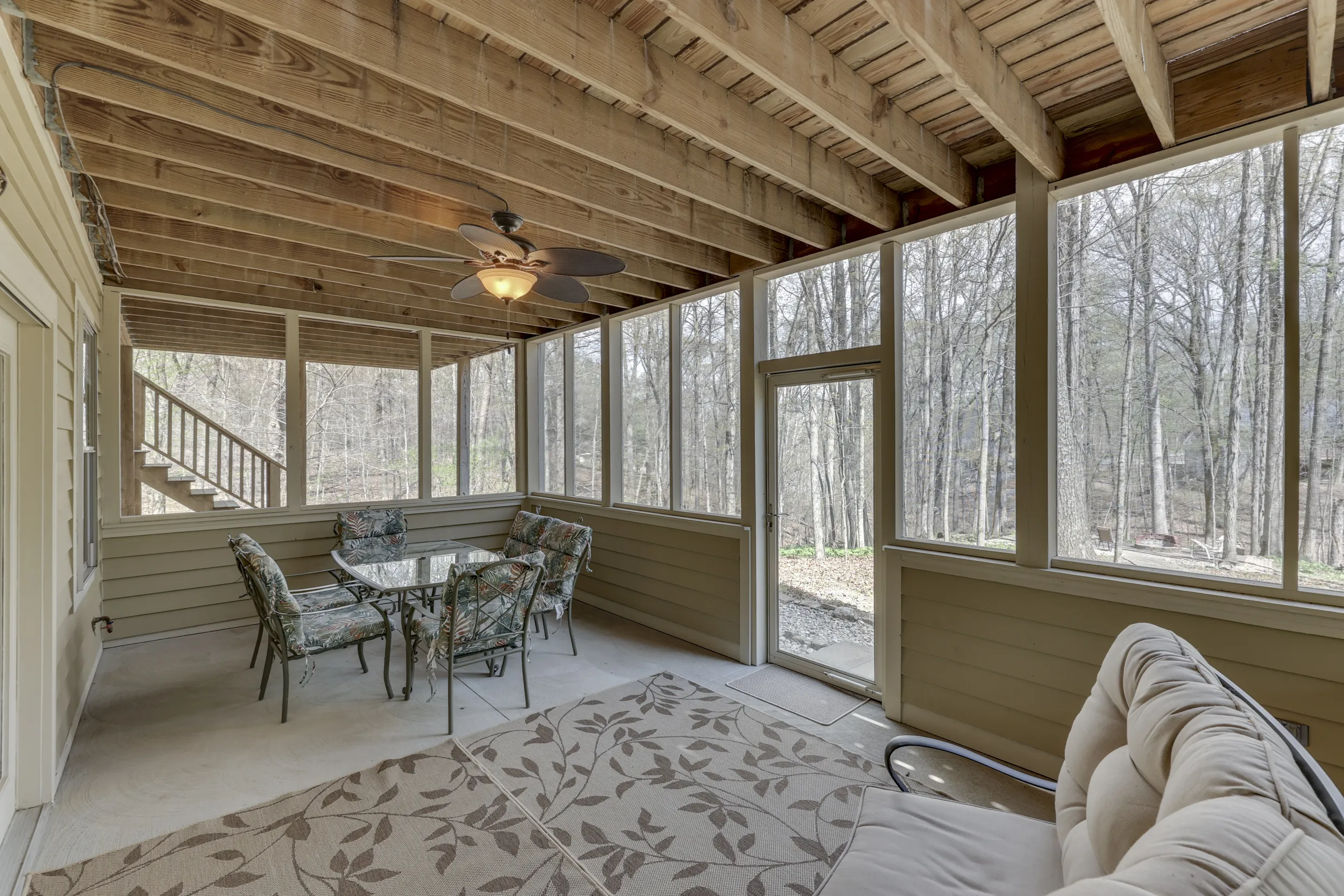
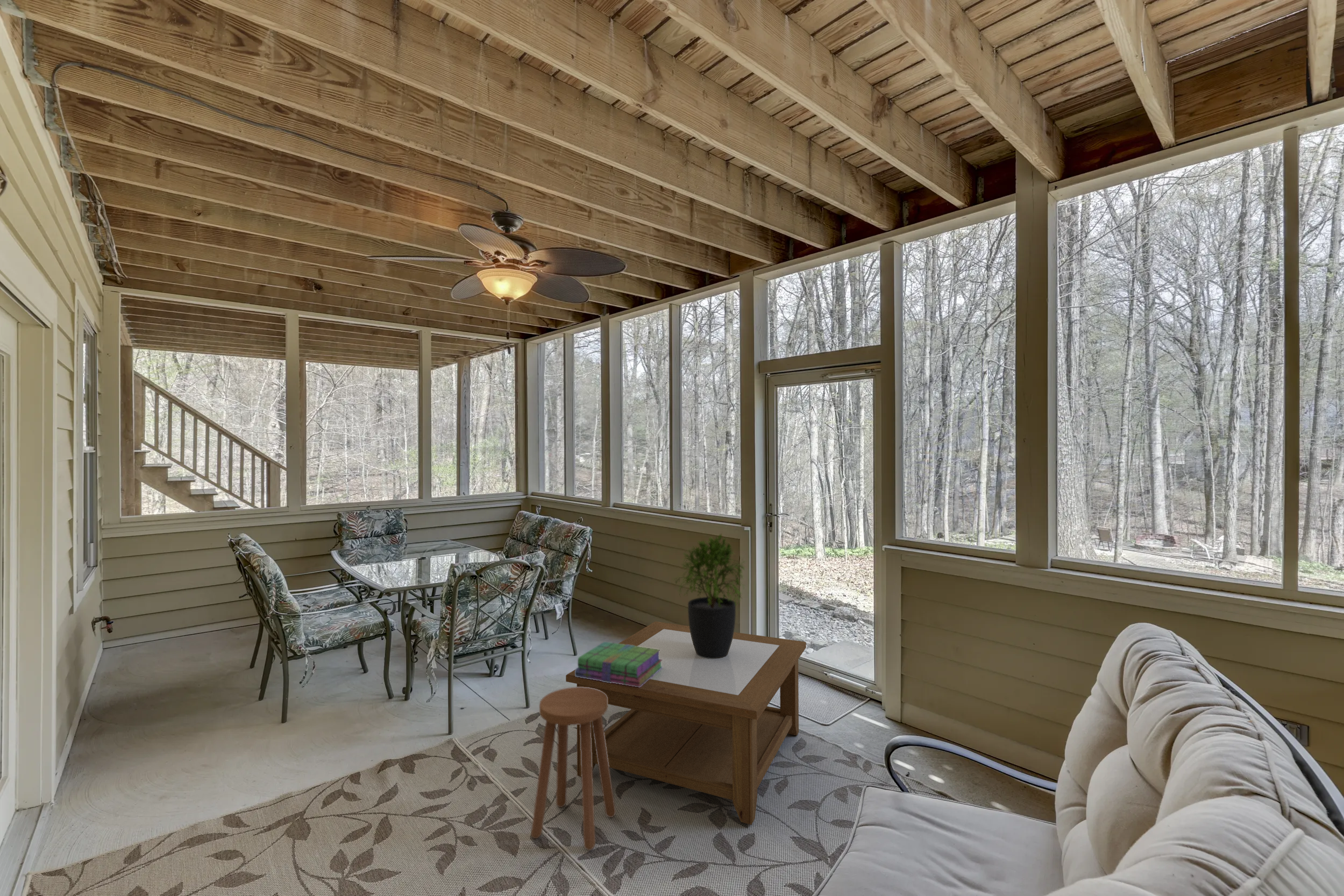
+ stack of books (620, 662)
+ stool (581, 763)
+ coffee table (695, 705)
+ potted plant (711, 594)
